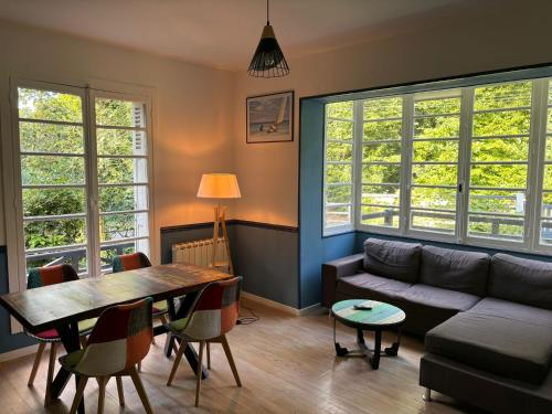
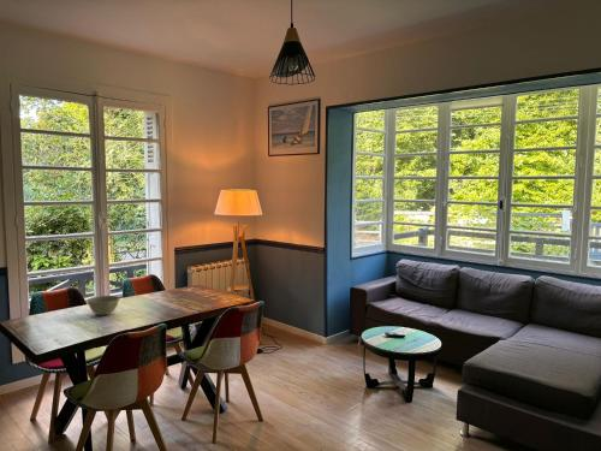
+ bowl (103, 305)
